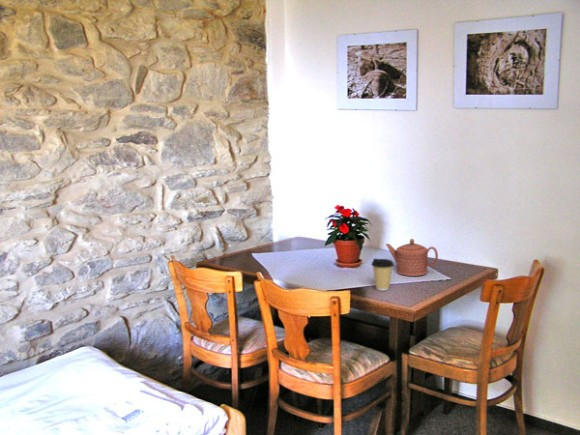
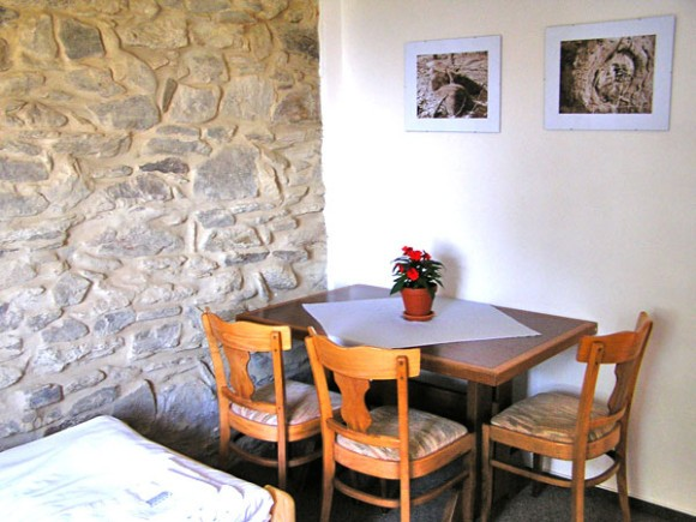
- coffee cup (382, 274)
- teapot (411, 255)
